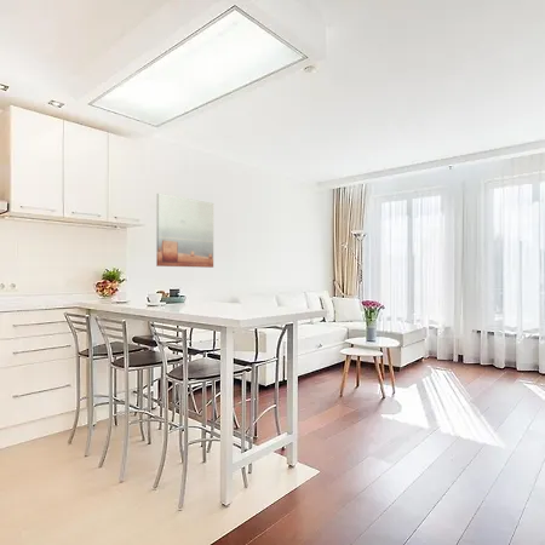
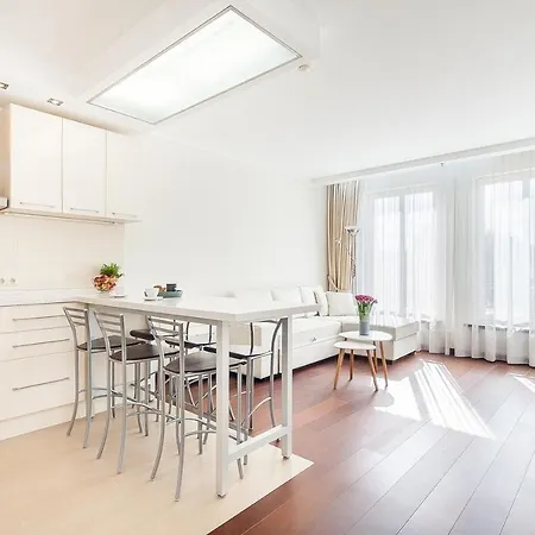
- wall art (187, 233)
